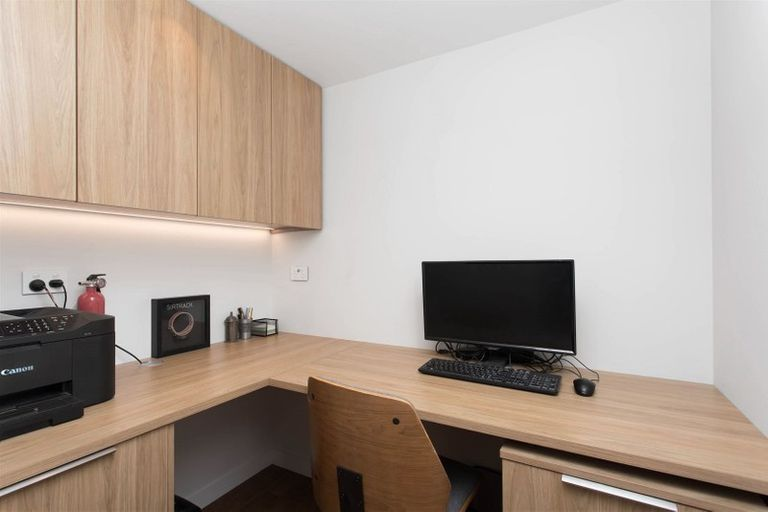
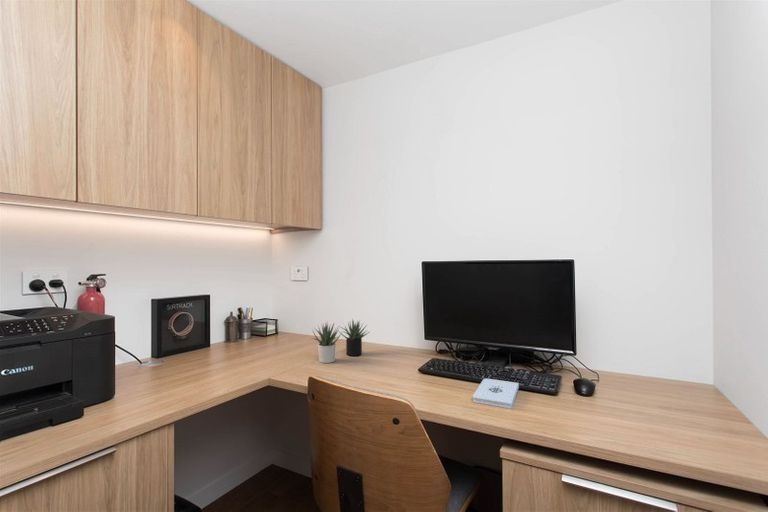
+ succulent plant (339, 336)
+ notepad (496, 391)
